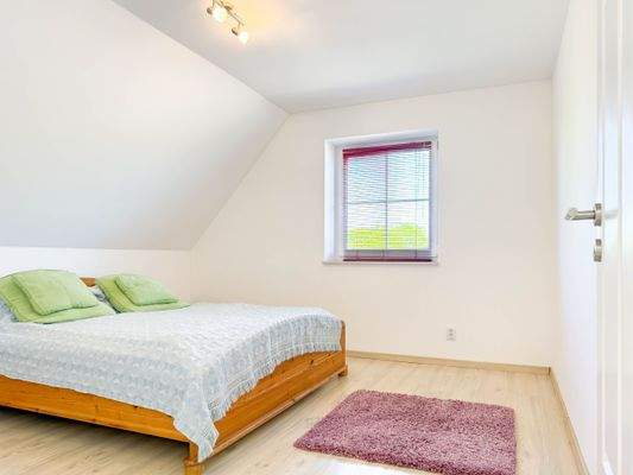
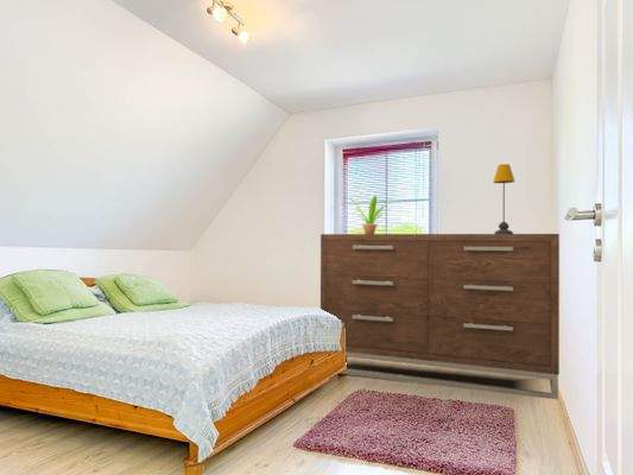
+ dresser (435, 304)
+ potted plant (369, 215)
+ table lamp (504, 200)
